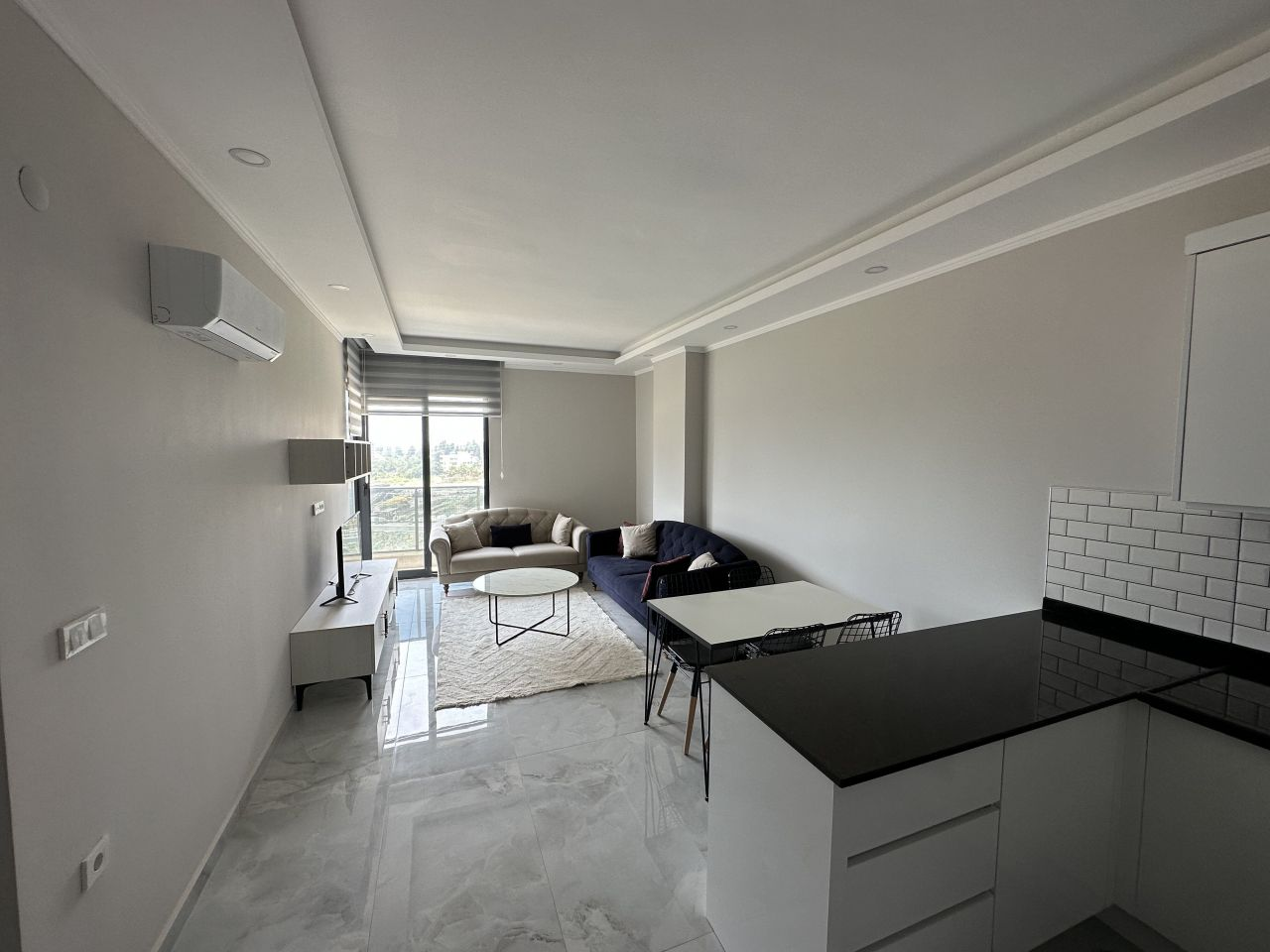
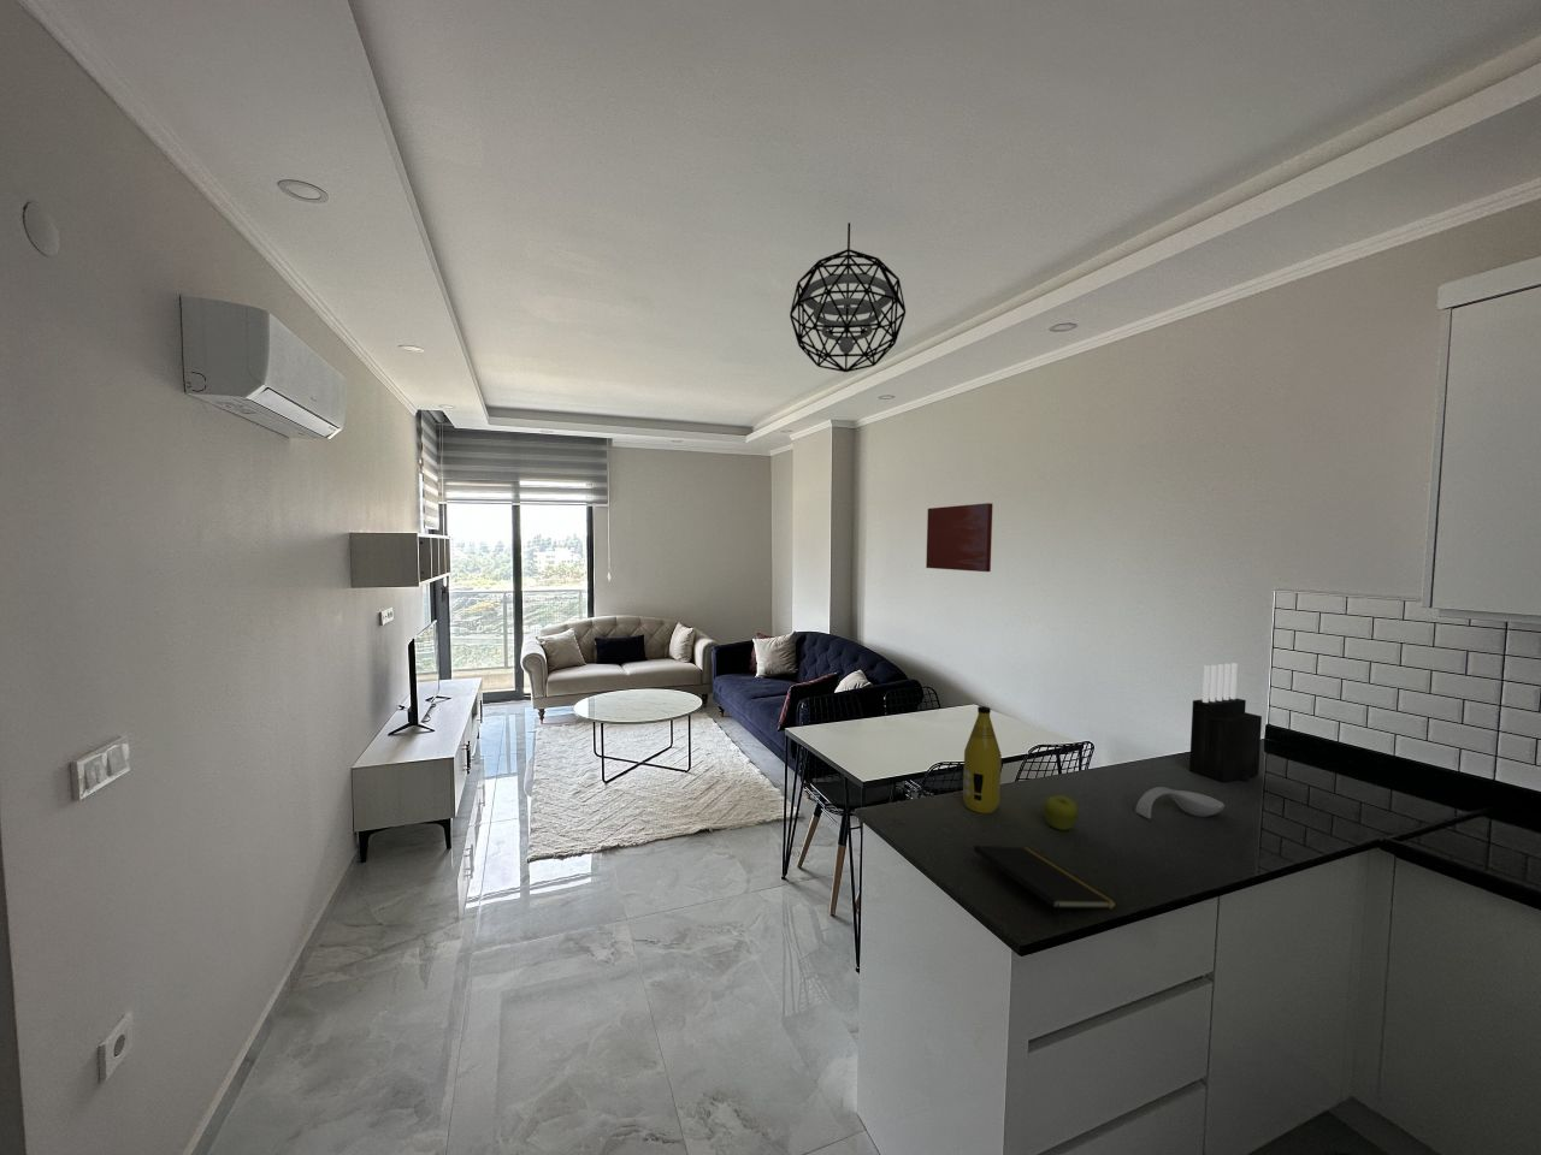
+ wall art (956, 537)
+ pendant light (847, 297)
+ spoon rest (1179, 800)
+ bottle (982, 757)
+ notepad (1040, 875)
+ knife block (1229, 721)
+ fruit (1060, 812)
